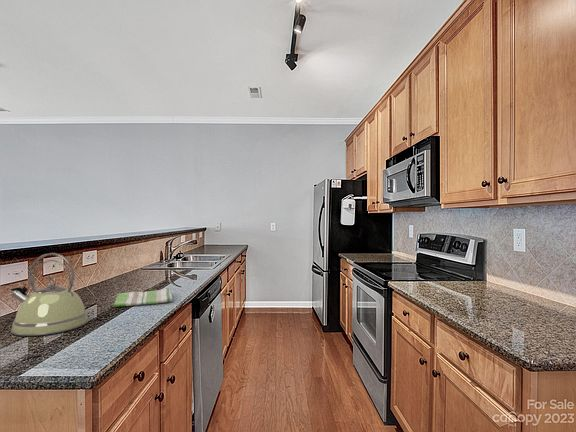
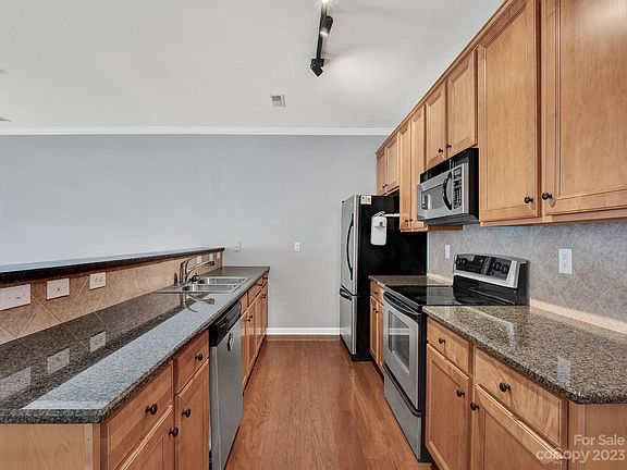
- kettle (47, 289)
- dish towel (144, 296)
